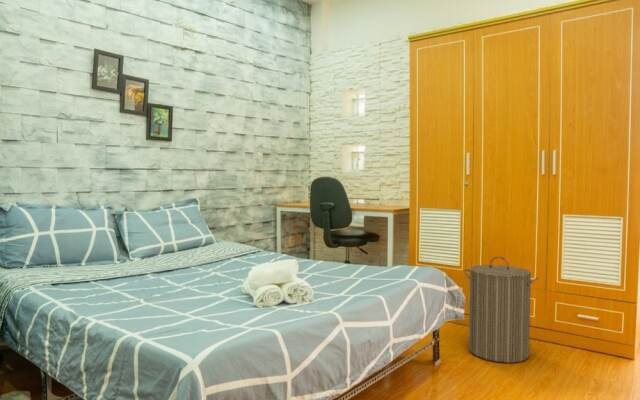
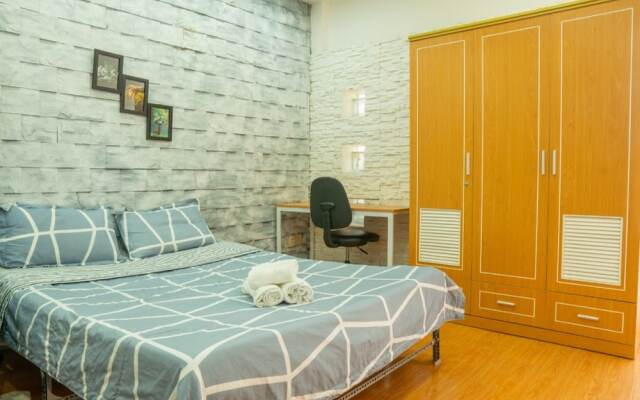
- laundry hamper (499, 304)
